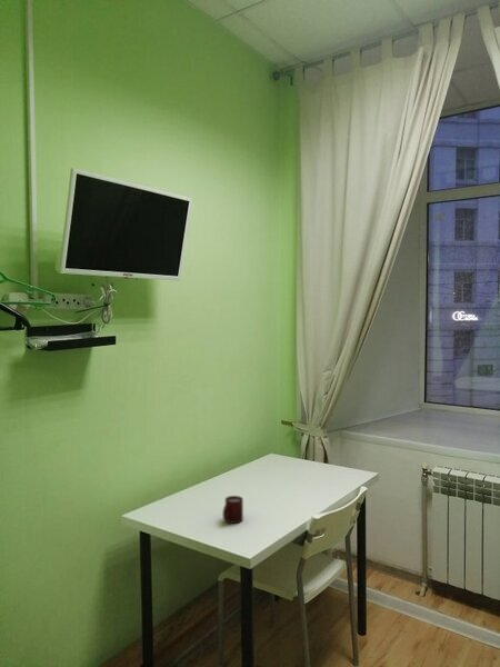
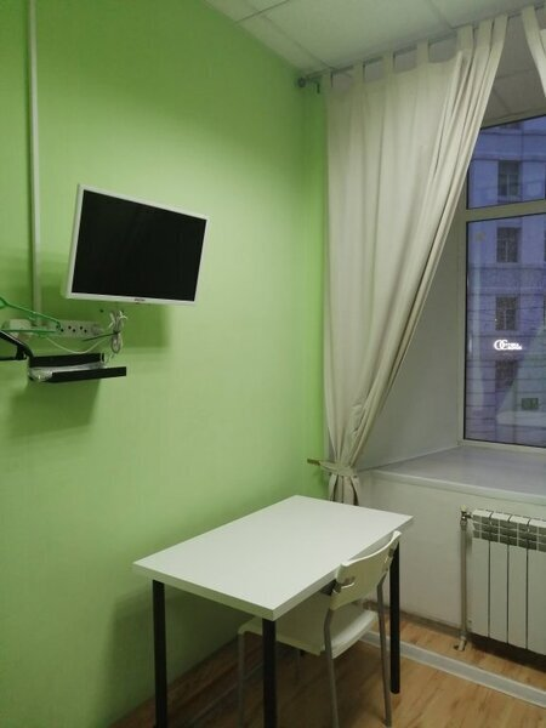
- cup (231, 510)
